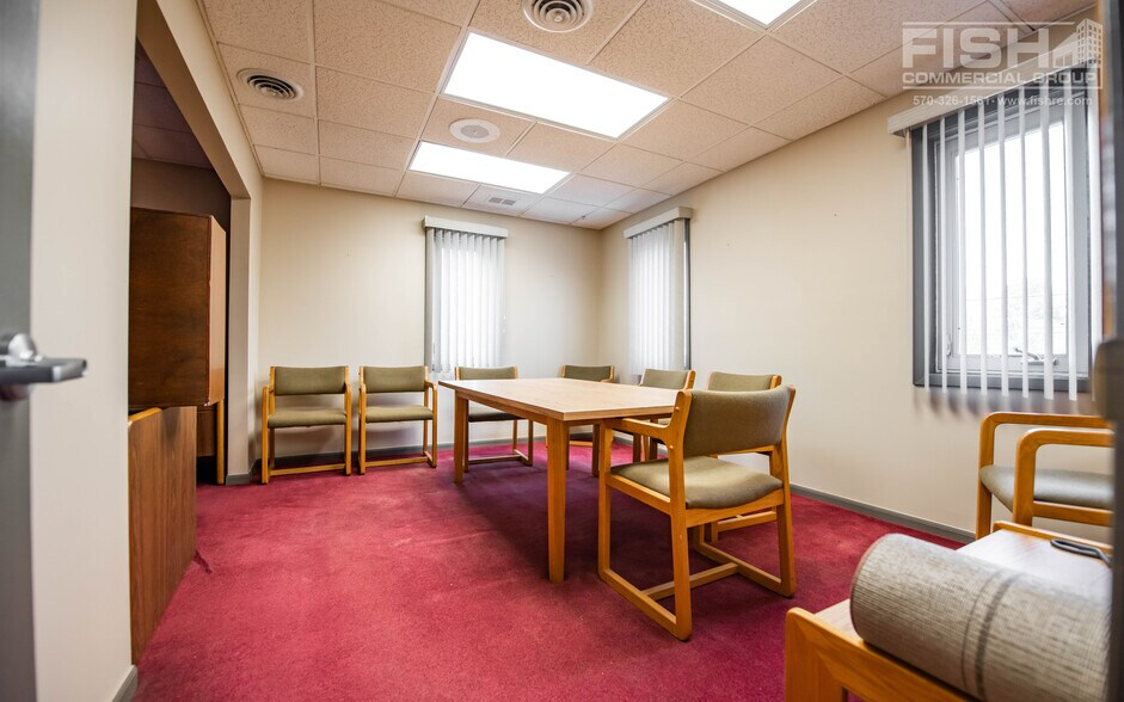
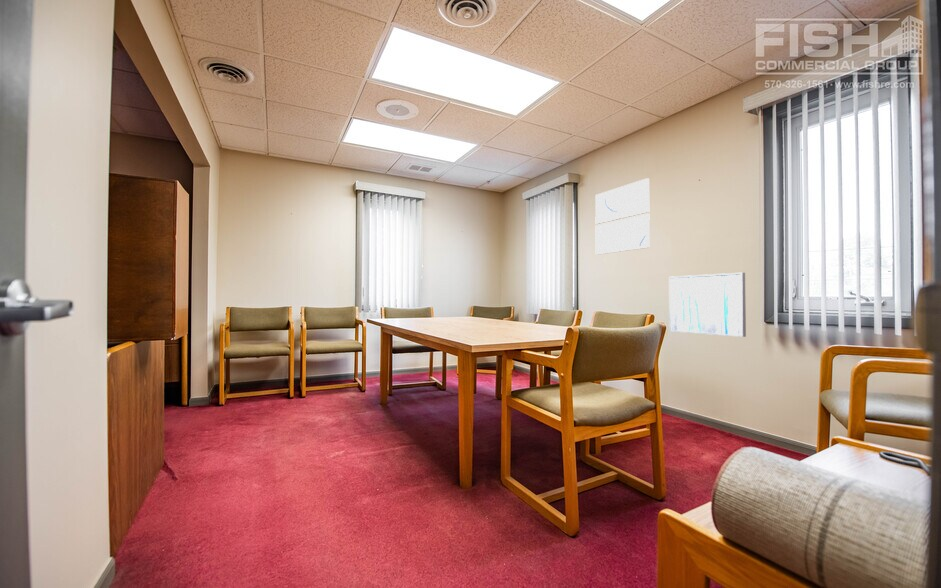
+ wall art (620, 218)
+ wall art (704, 304)
